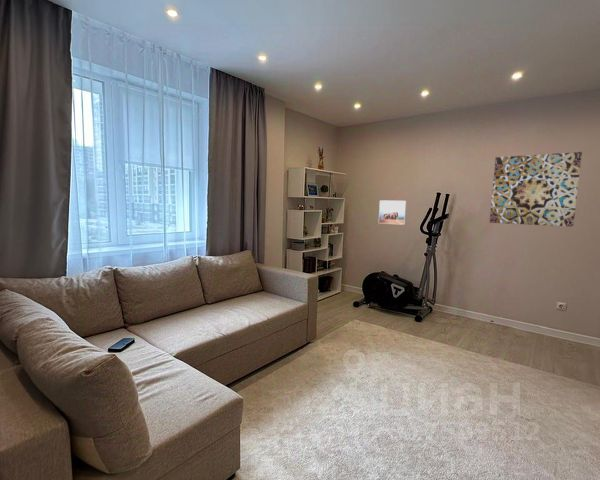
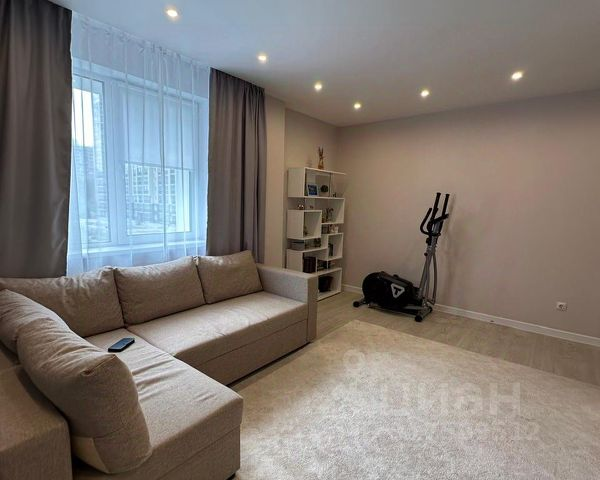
- wall art (532, 190)
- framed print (392, 212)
